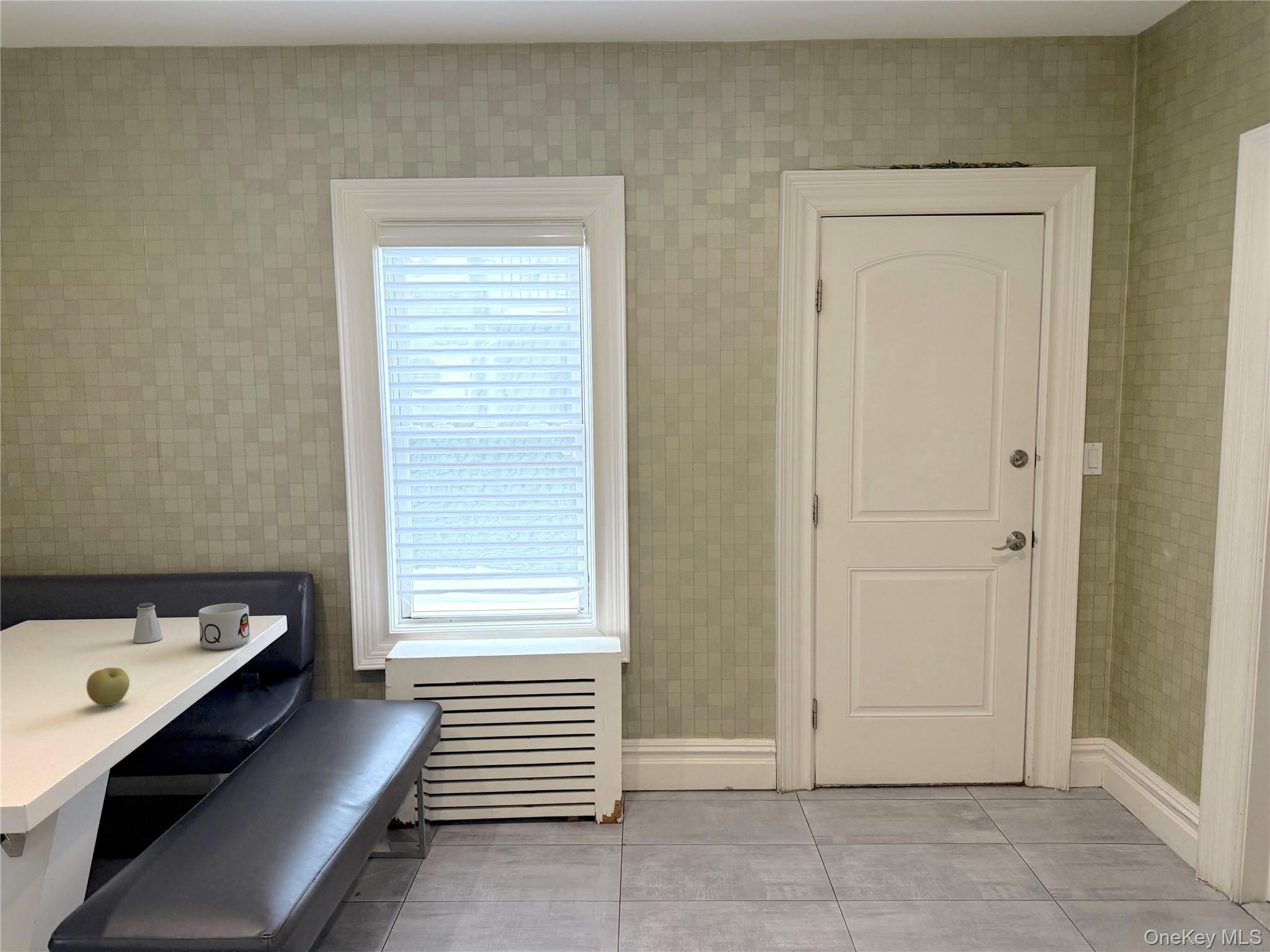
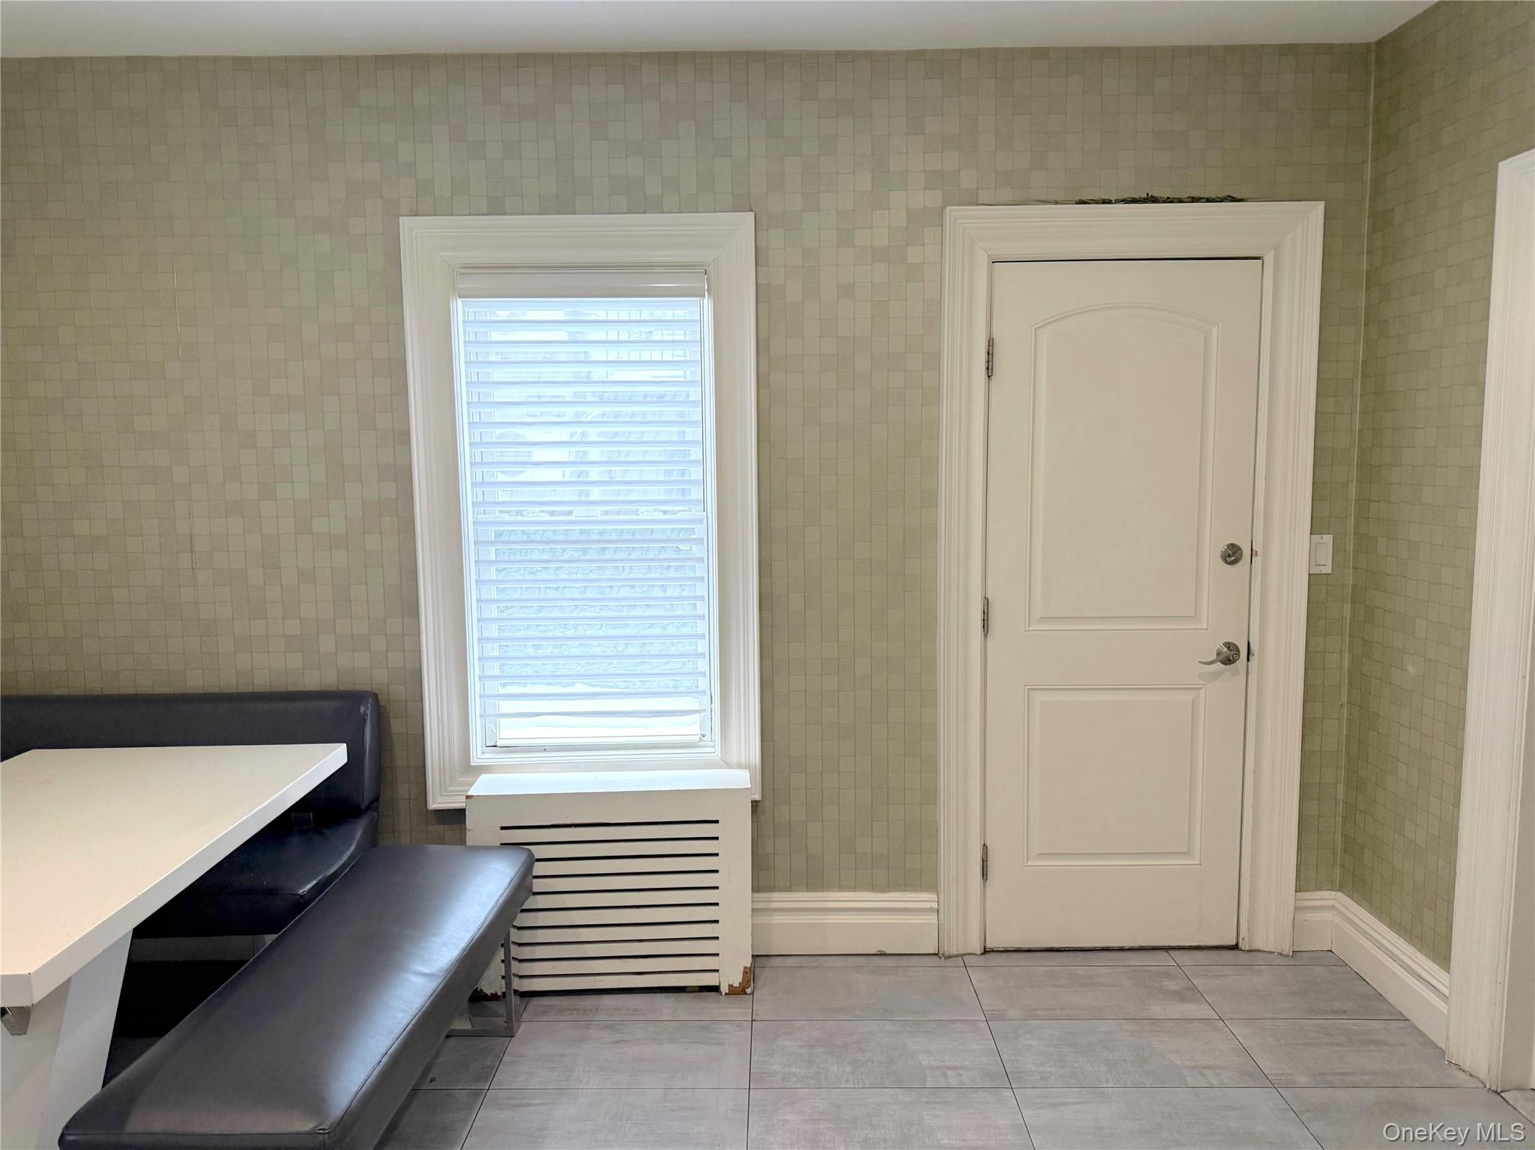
- saltshaker (146, 622)
- apple (109, 687)
- mug (225, 624)
